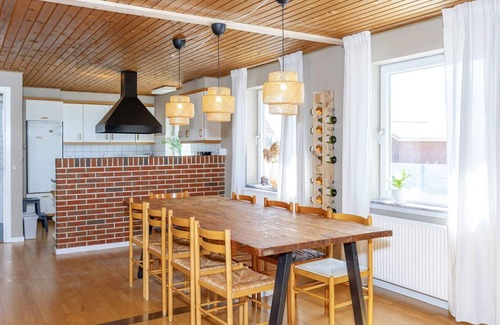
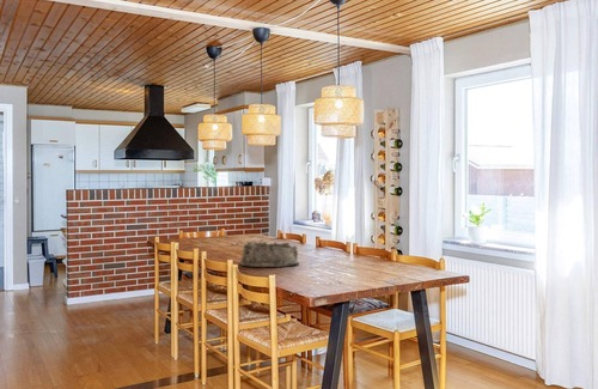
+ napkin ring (268, 253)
